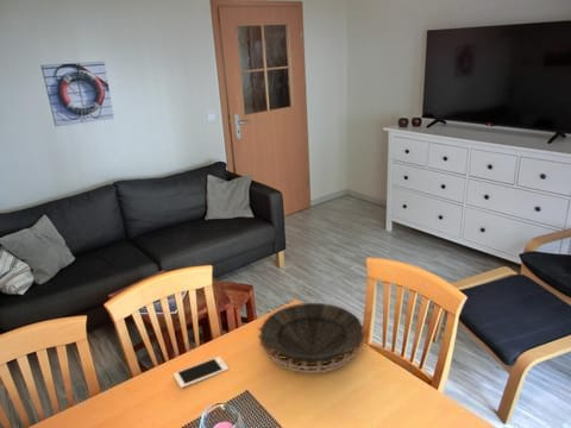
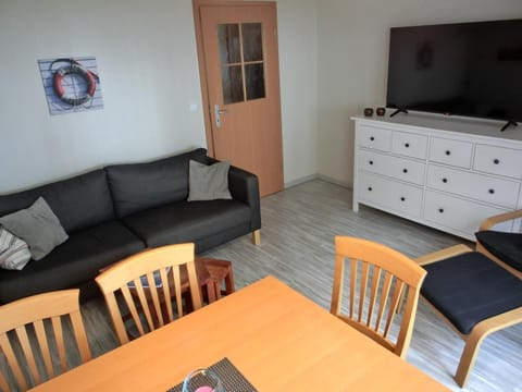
- decorative bowl (310, 340)
- cell phone (201, 371)
